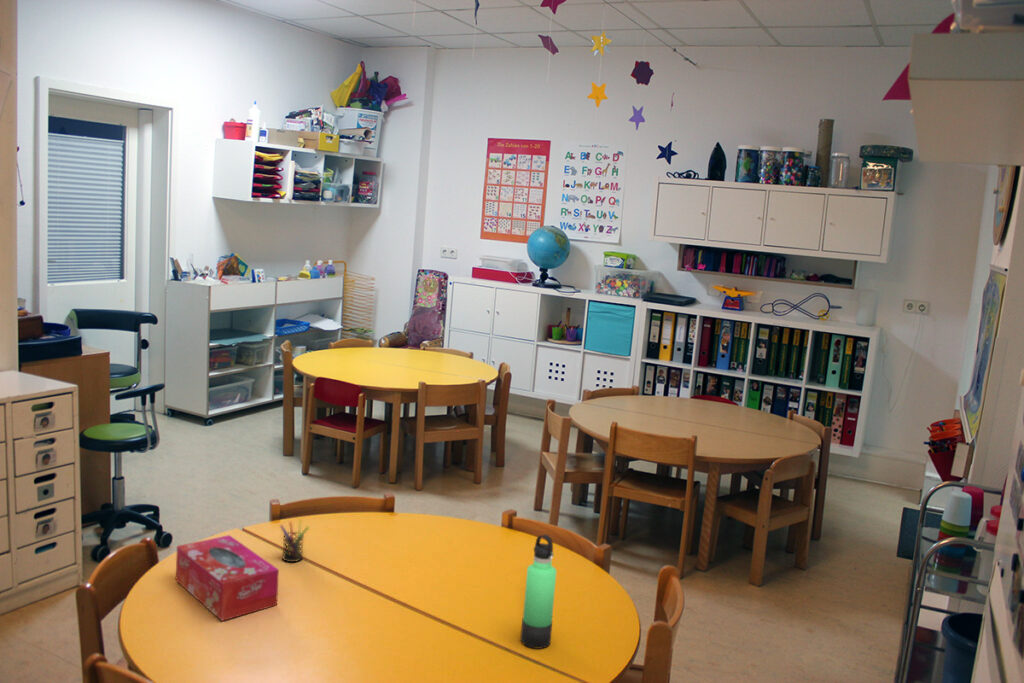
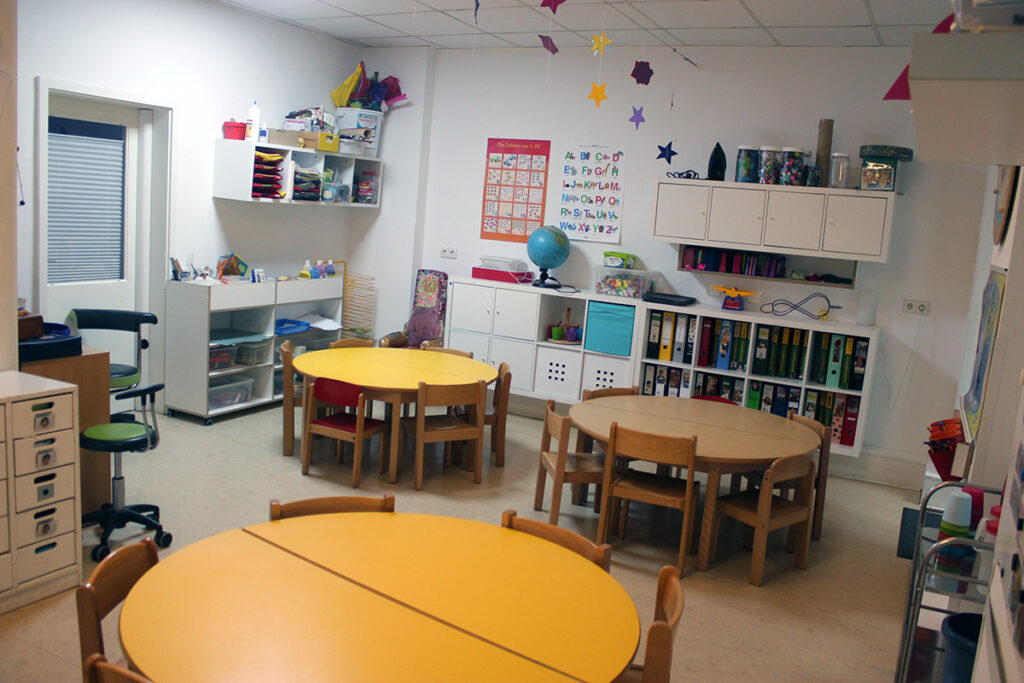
- thermos bottle (540, 588)
- tissue box (225, 575)
- pen holder (295, 539)
